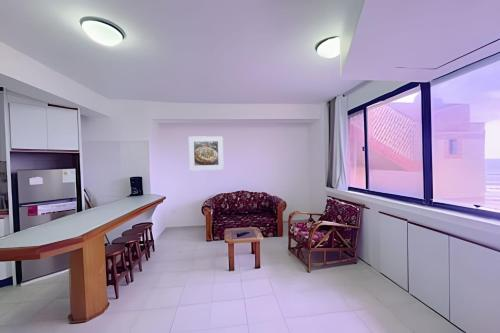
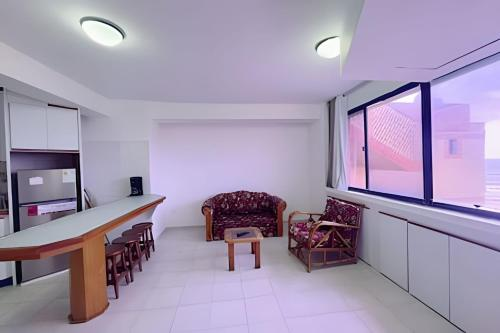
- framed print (206, 153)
